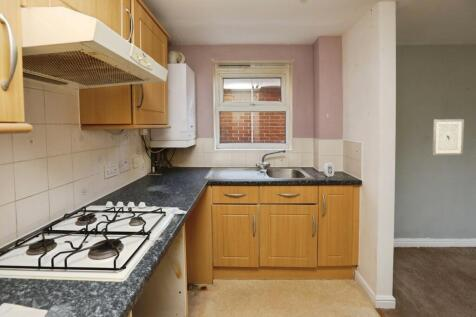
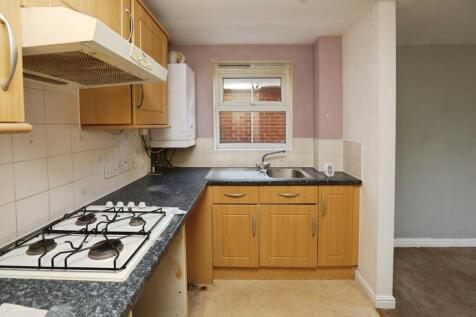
- wall art (448, 137)
